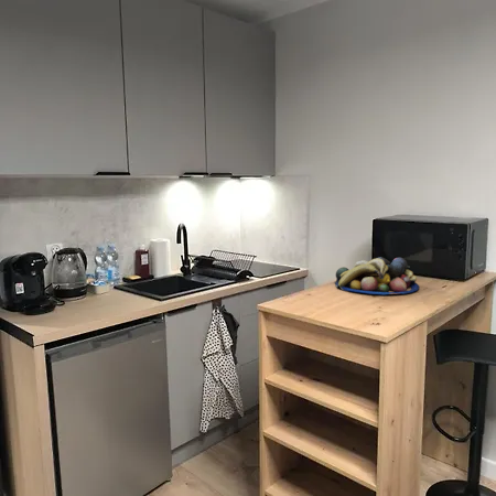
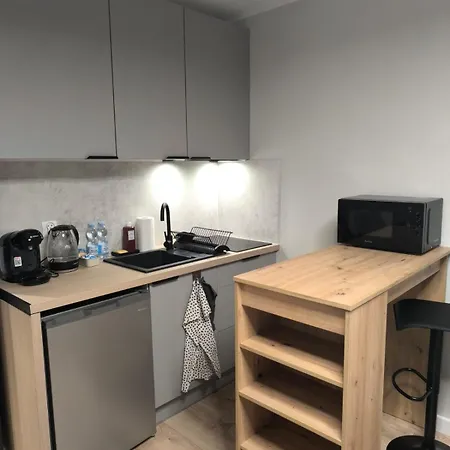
- fruit bowl (376, 271)
